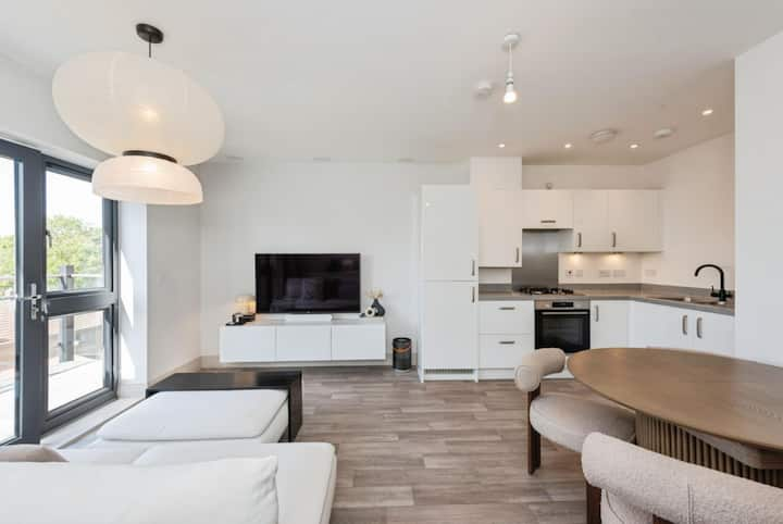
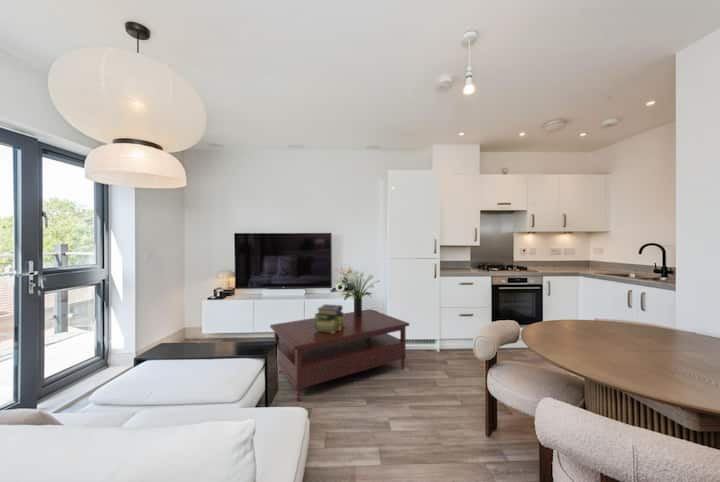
+ stack of books (329, 316)
+ potted plant (358, 293)
+ coffee table (340, 347)
